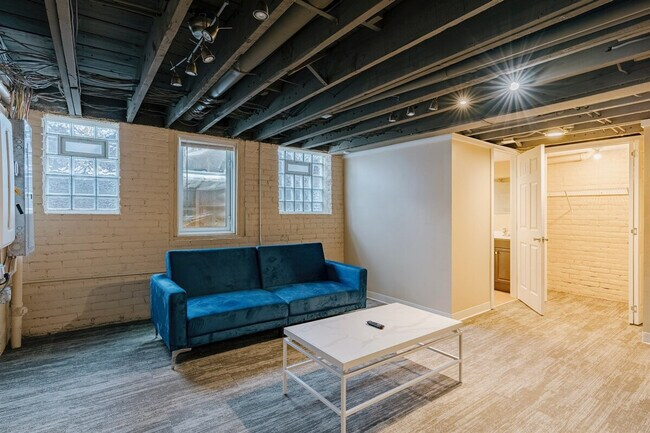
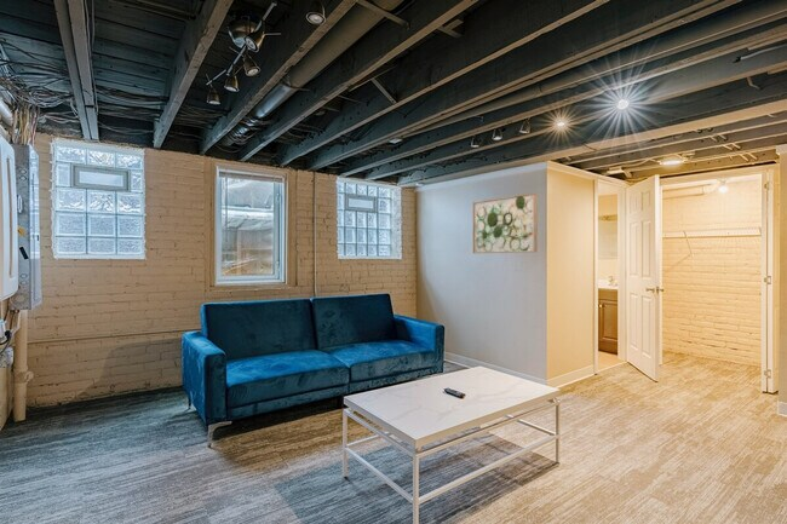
+ wall art (501, 225)
